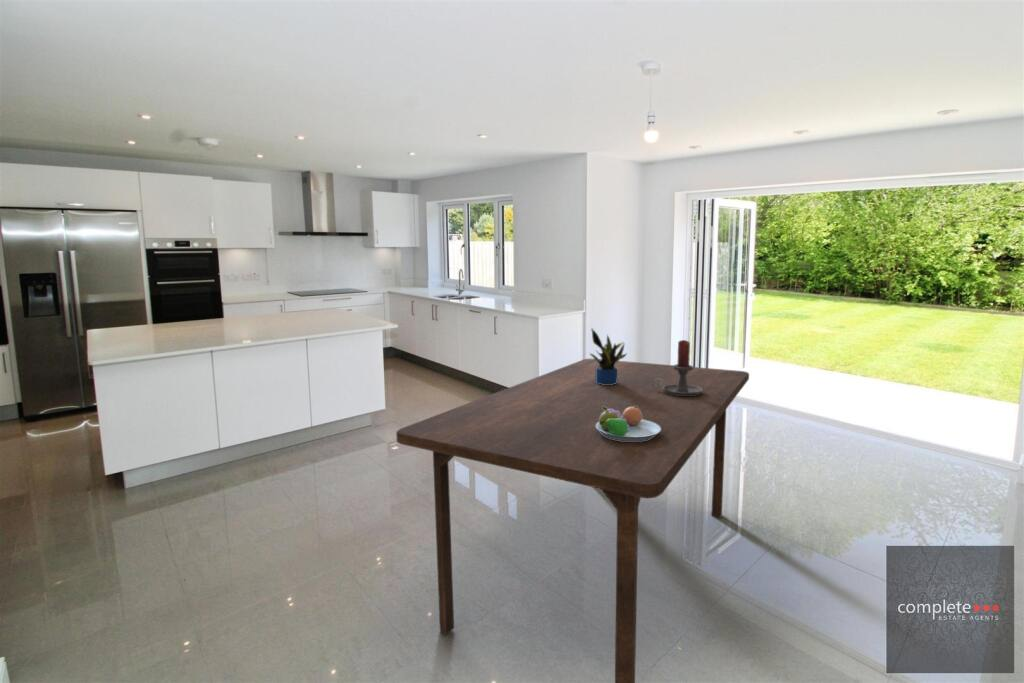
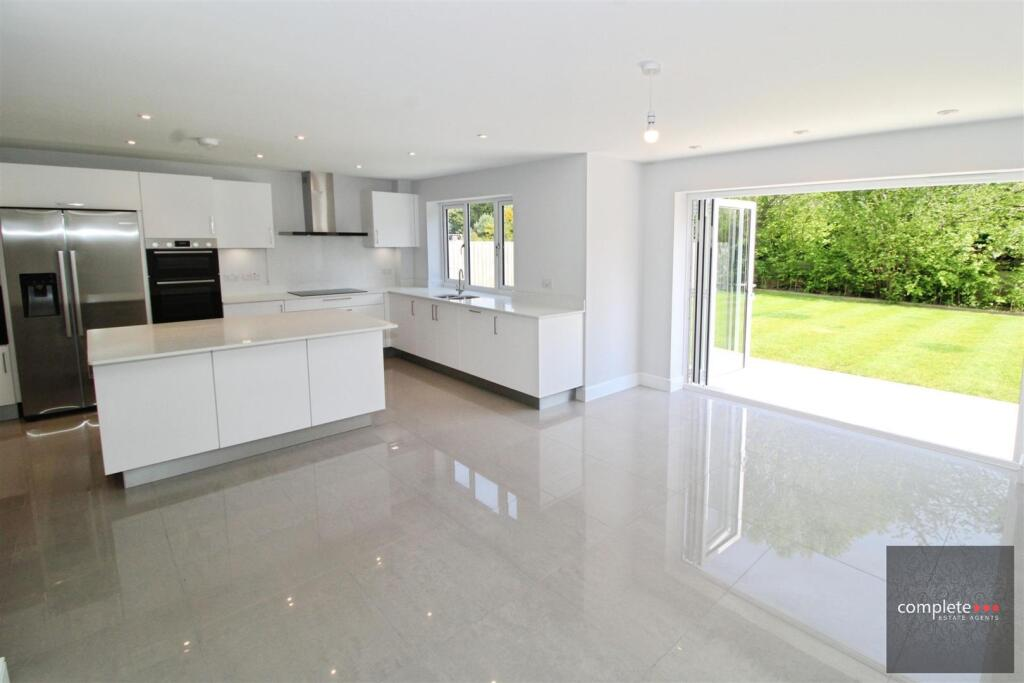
- candle holder (677, 366)
- potted plant (606, 355)
- fruit bowl (625, 420)
- dining table (606, 481)
